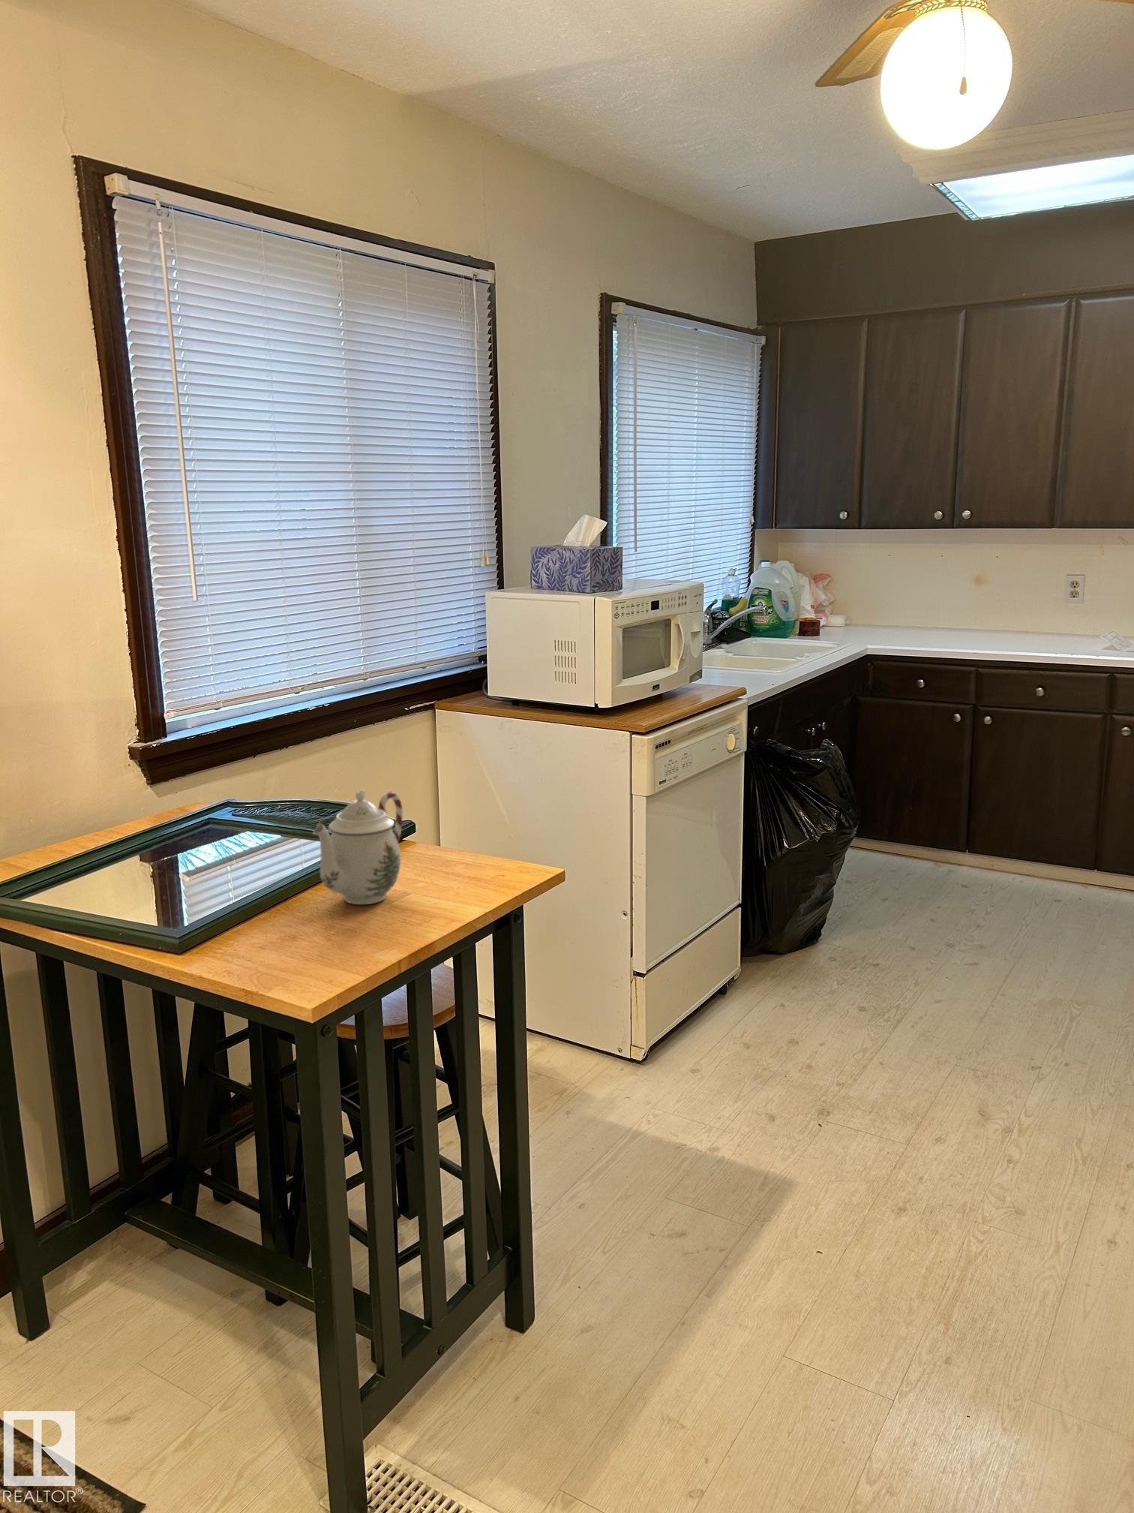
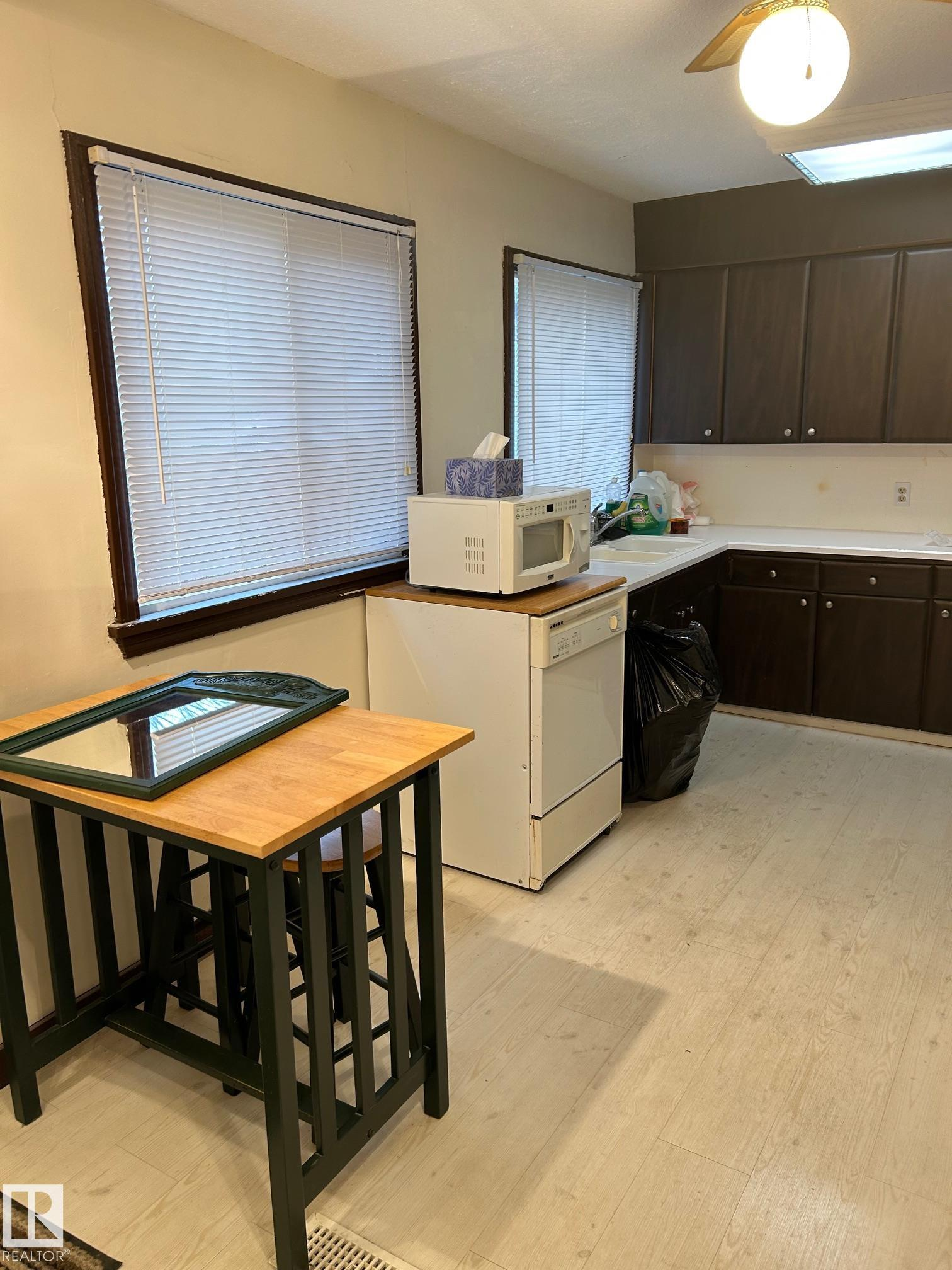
- teapot (361, 845)
